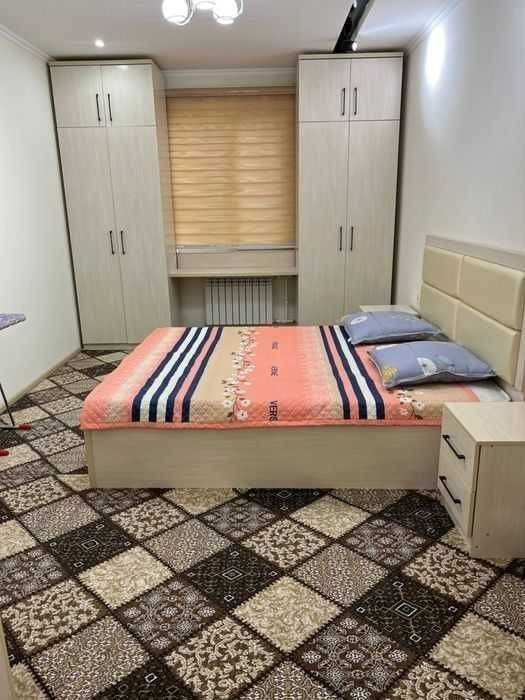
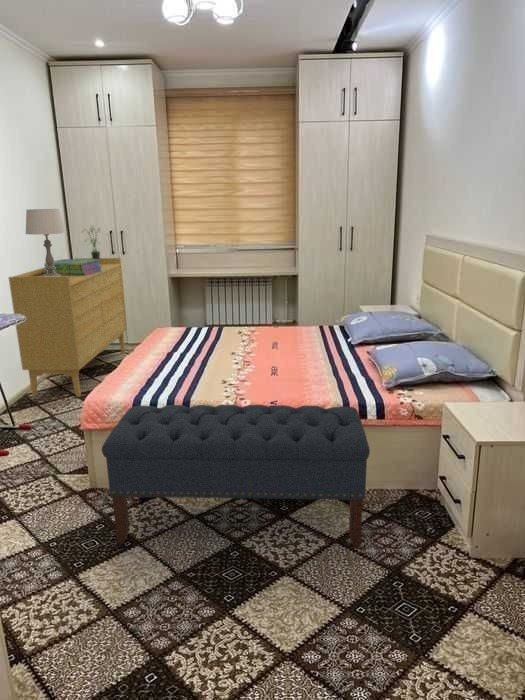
+ potted plant (93, 245)
+ stack of books (73, 266)
+ sideboard (78, 320)
+ bench (239, 470)
+ table lamp (47, 244)
